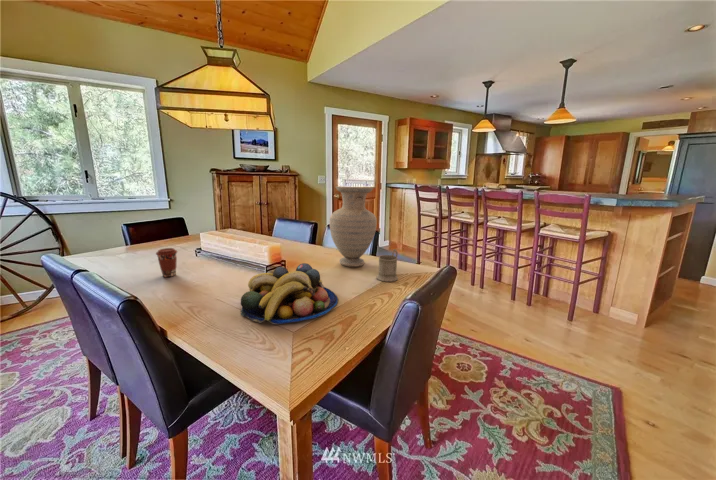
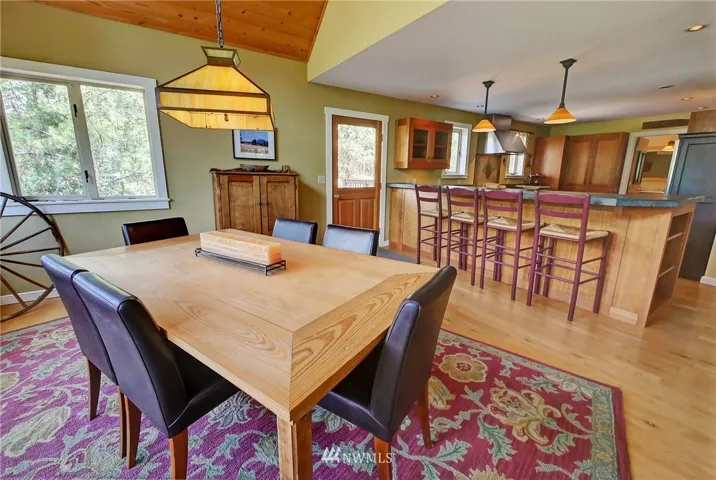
- coffee cup (167, 262)
- fruit bowl (291, 286)
- mug (390, 264)
- vase (353, 226)
